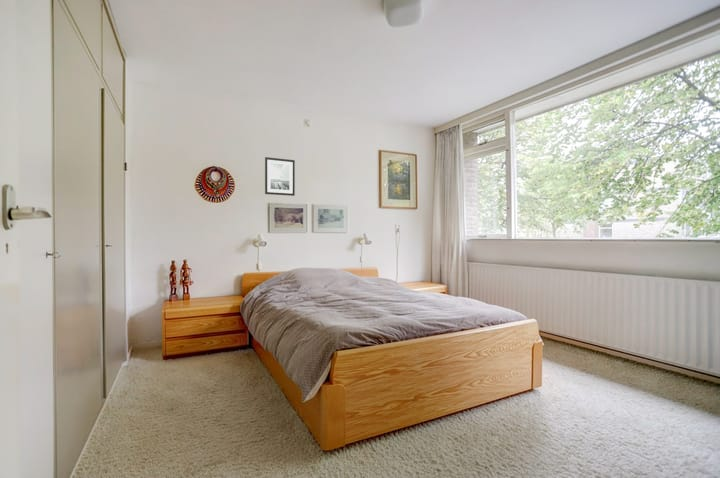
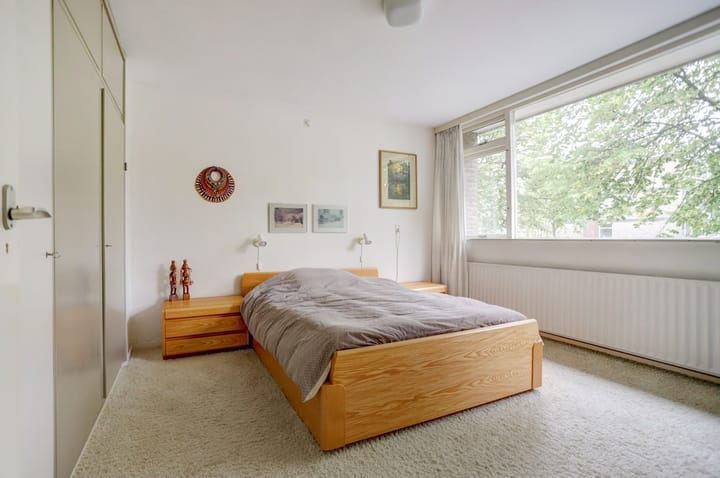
- wall art (280, 176)
